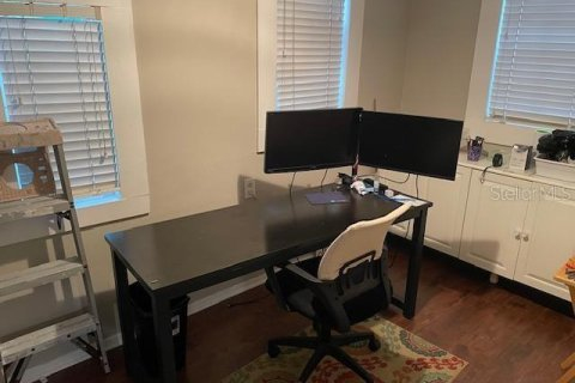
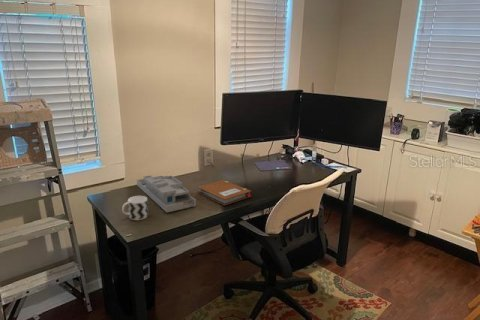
+ notebook (225, 191)
+ cup (134, 208)
+ desk organizer (164, 187)
